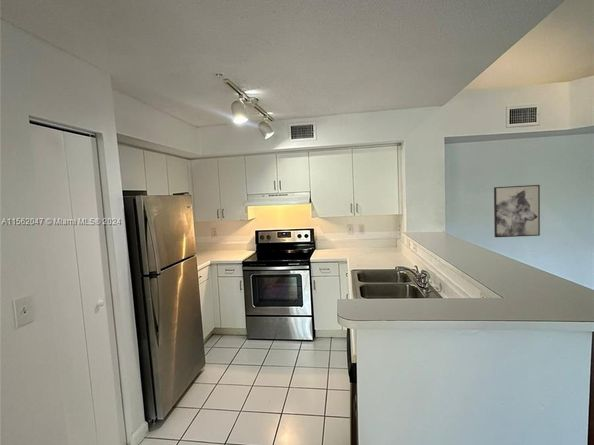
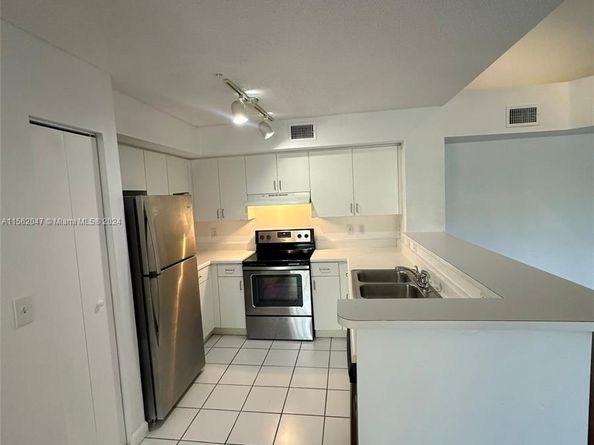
- wall art (516, 211)
